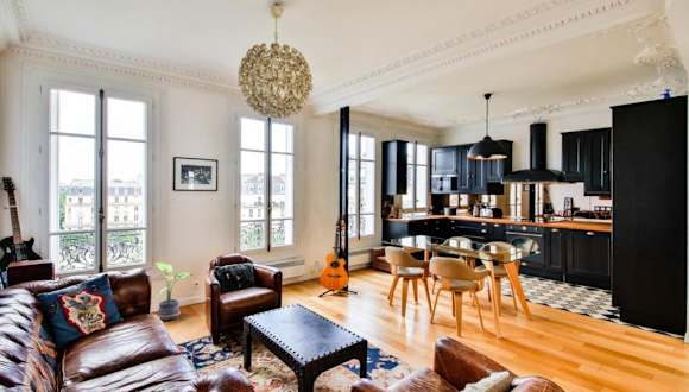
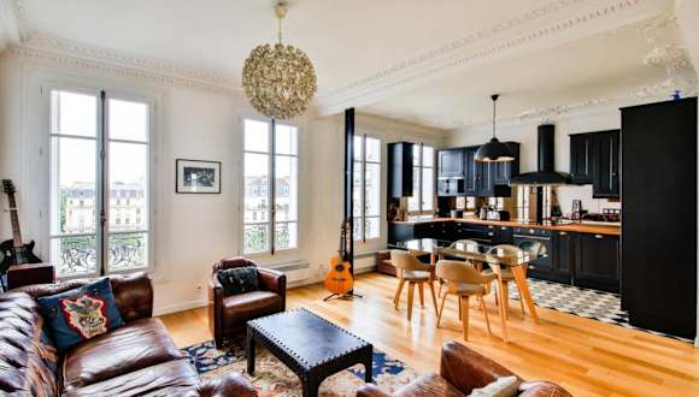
- potted plant (171, 289)
